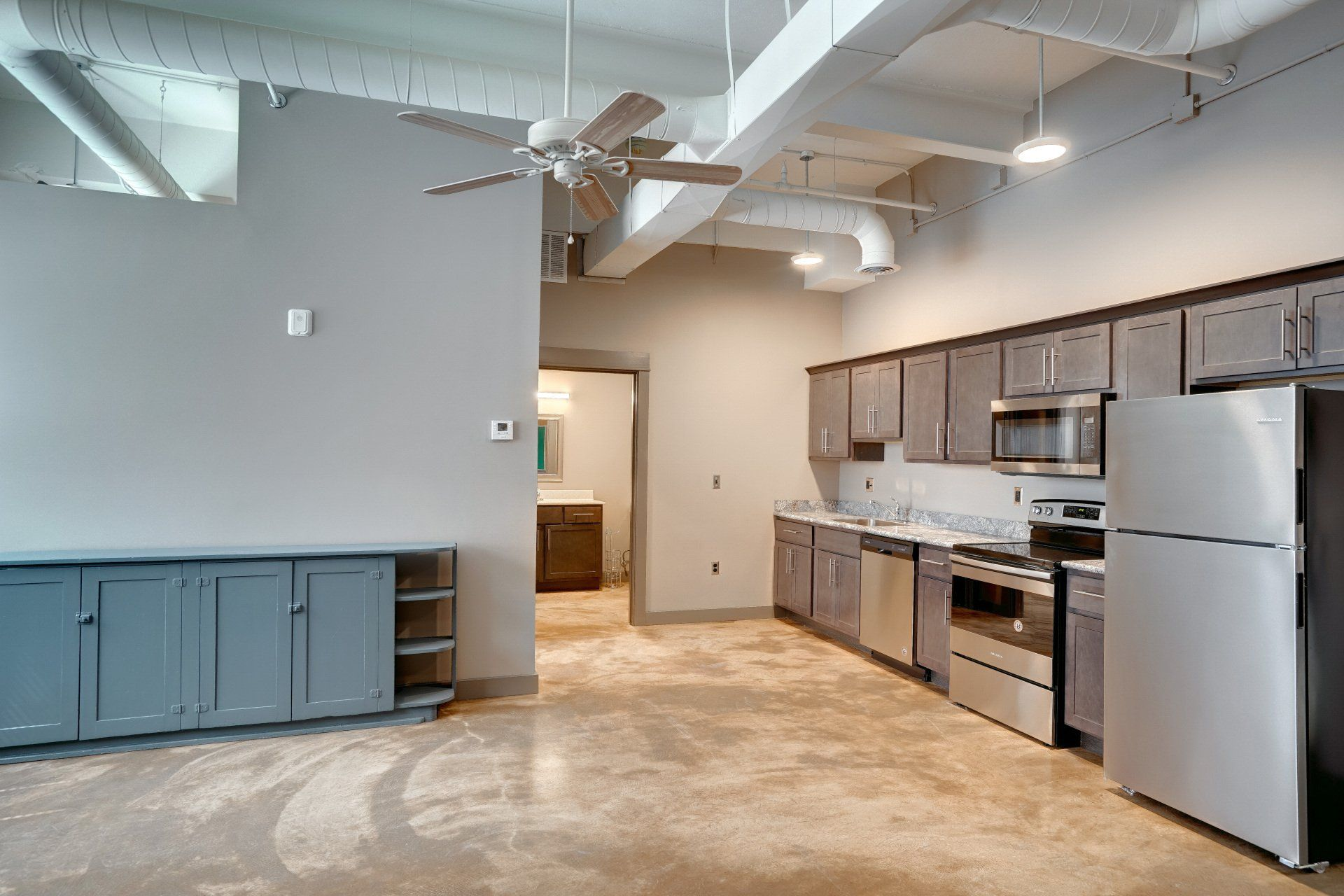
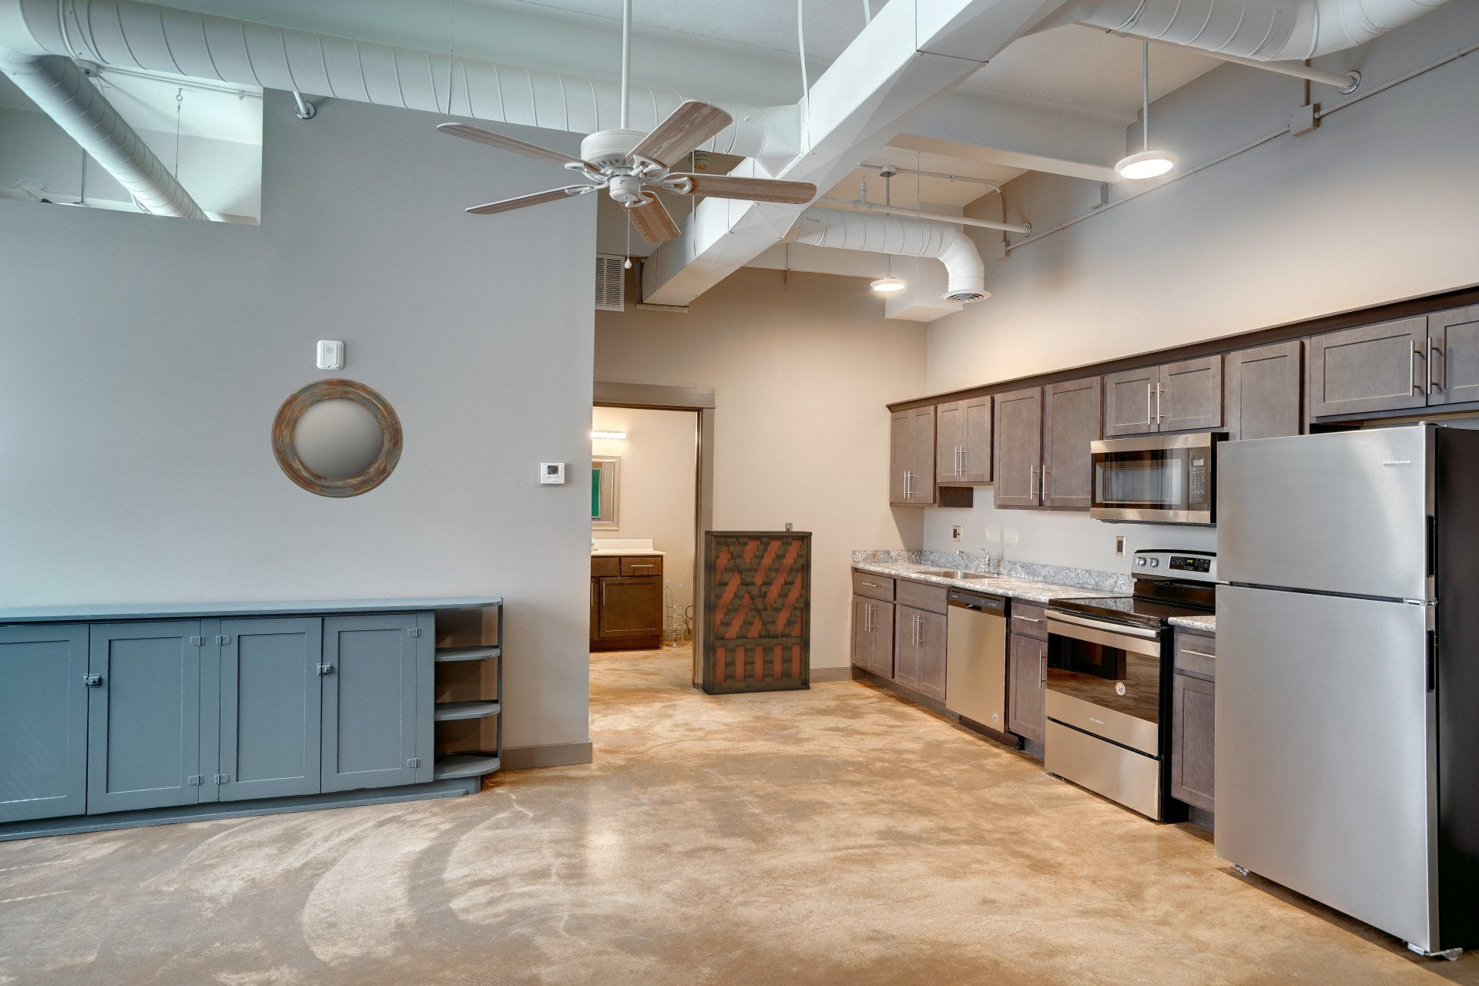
+ storage cabinet (757, 610)
+ home mirror (338, 438)
